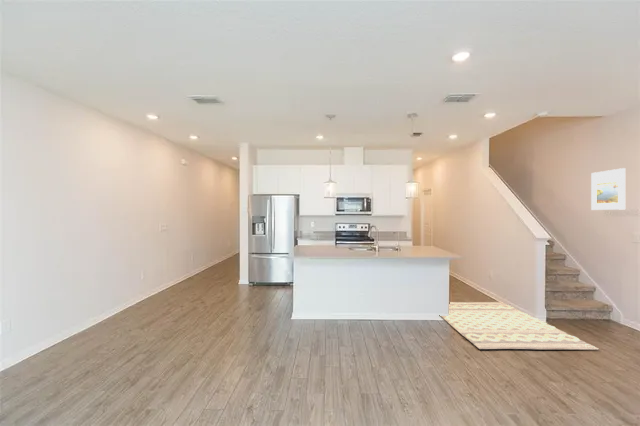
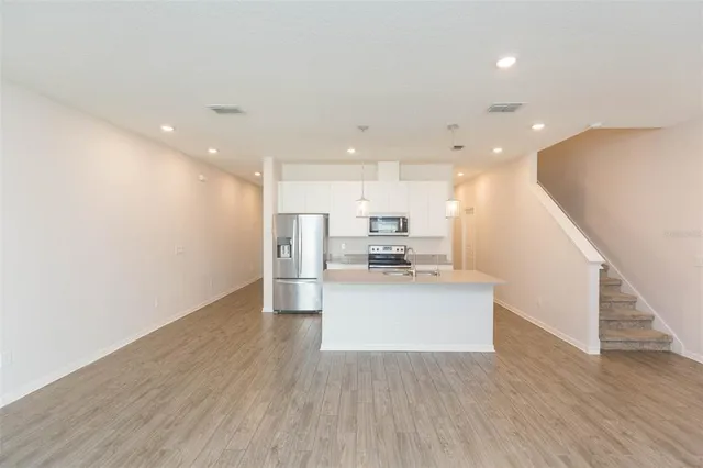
- rug (492, 320)
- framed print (607, 190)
